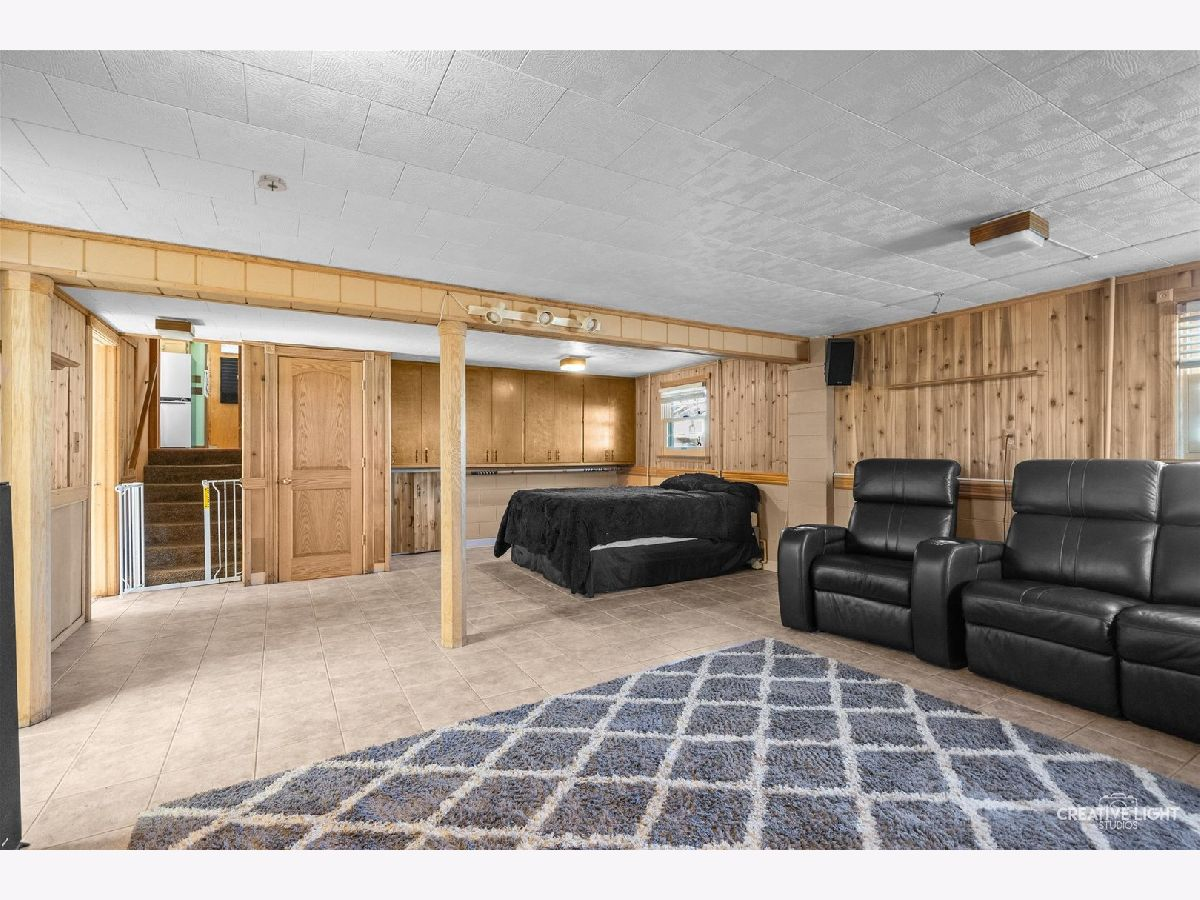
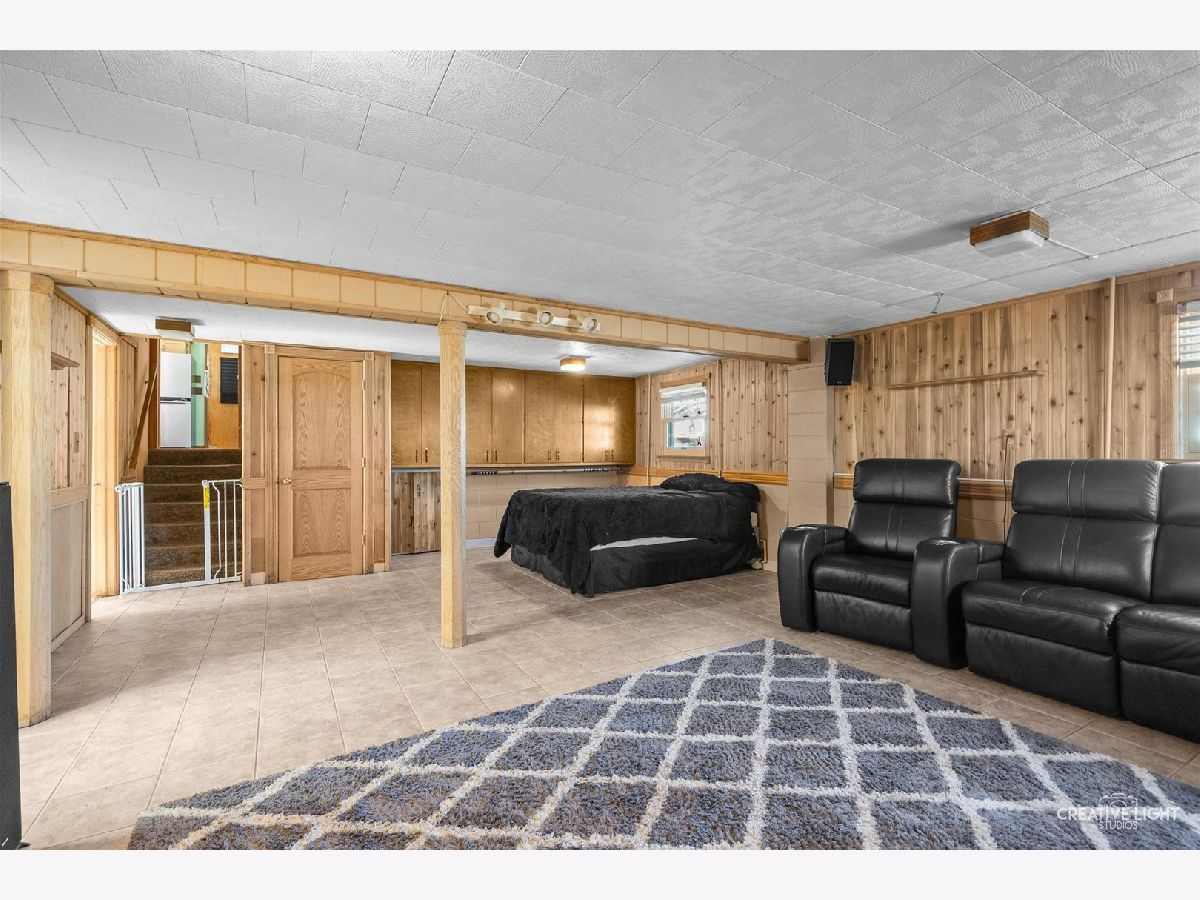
- smoke detector (271, 183)
